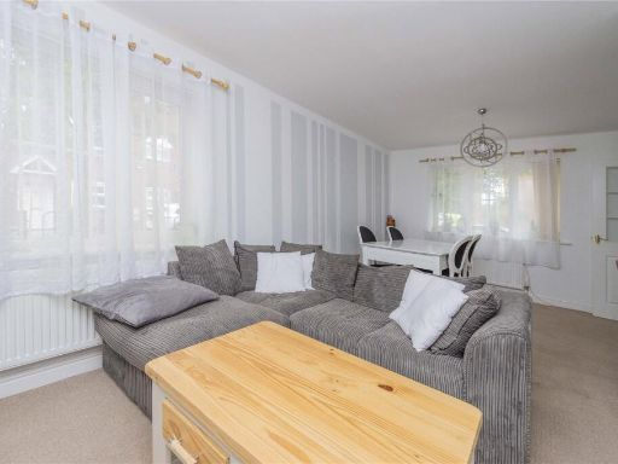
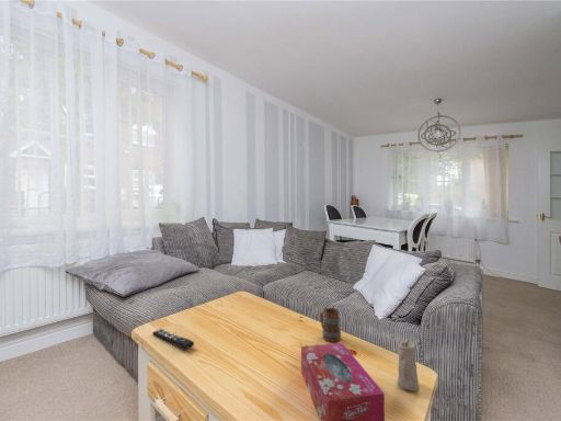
+ mug (329, 322)
+ candle (408, 362)
+ remote control (172, 338)
+ tissue box (336, 383)
